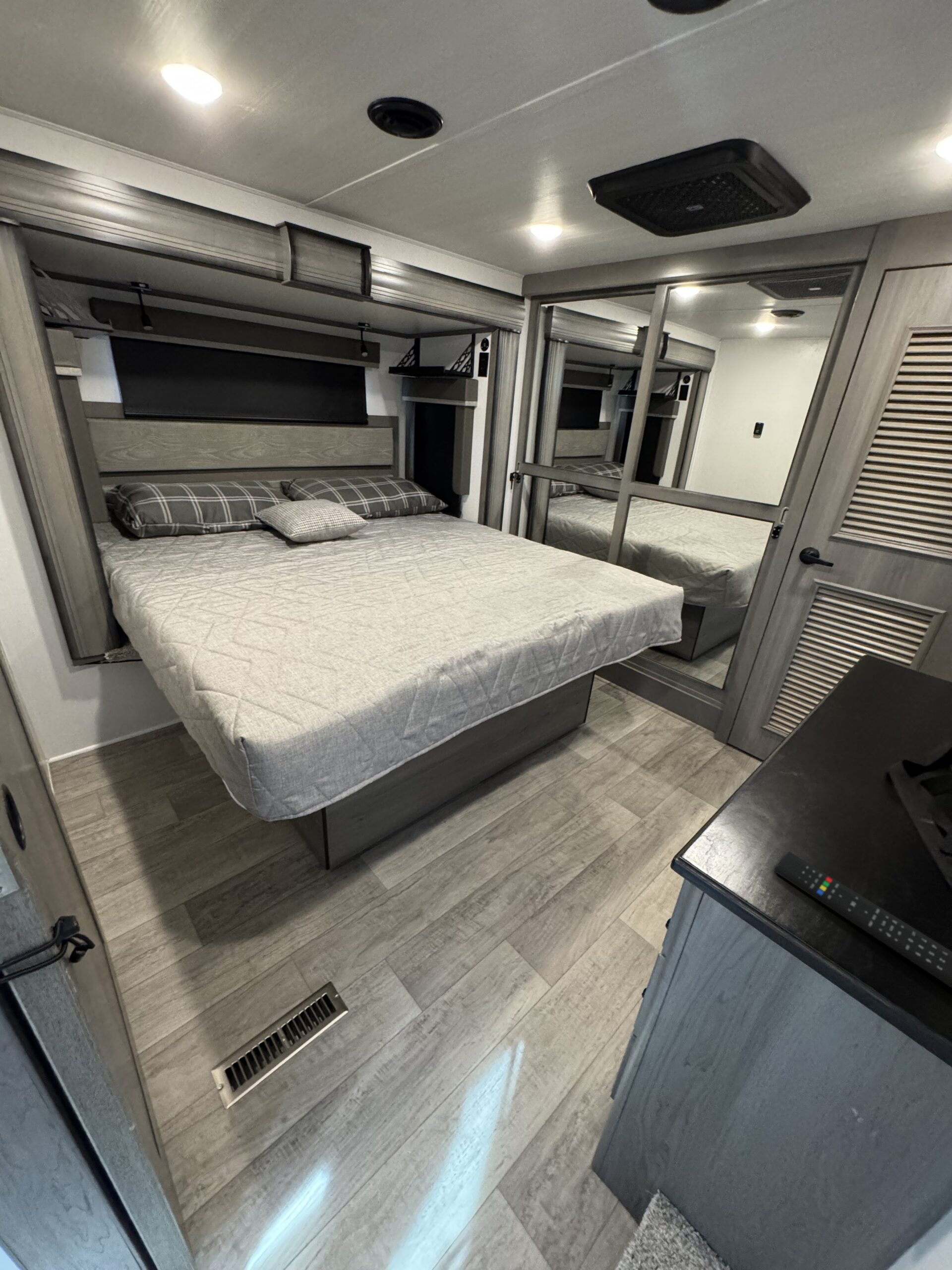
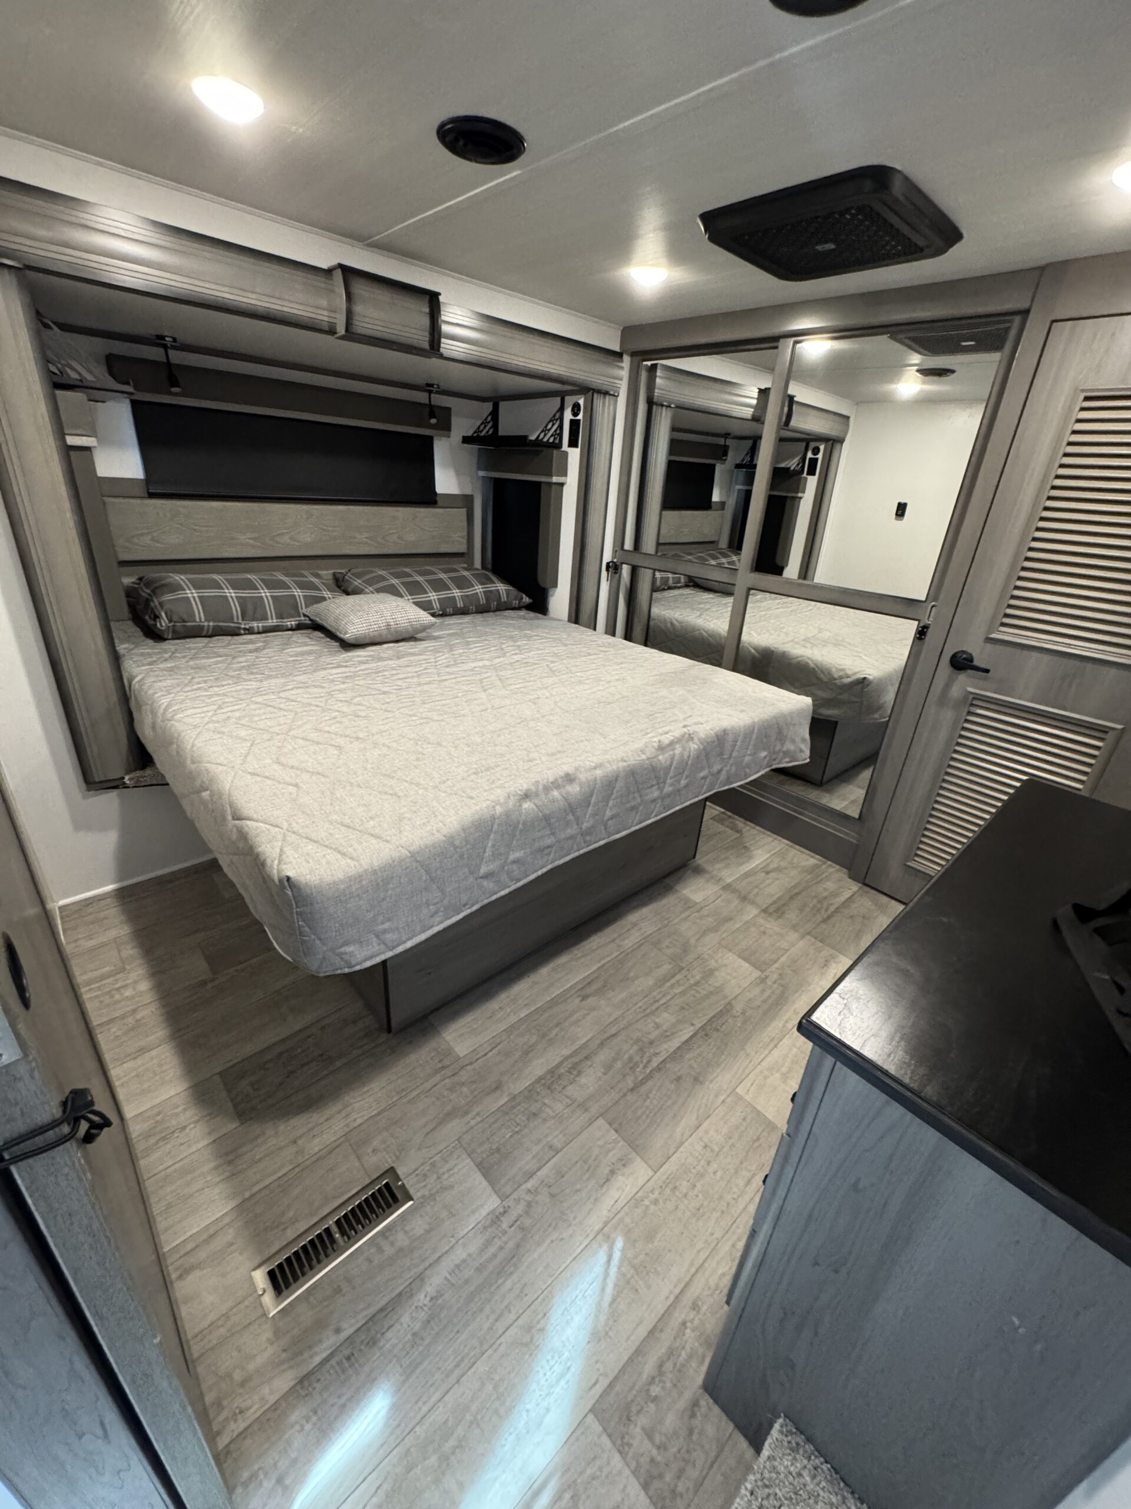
- remote control (872, 920)
